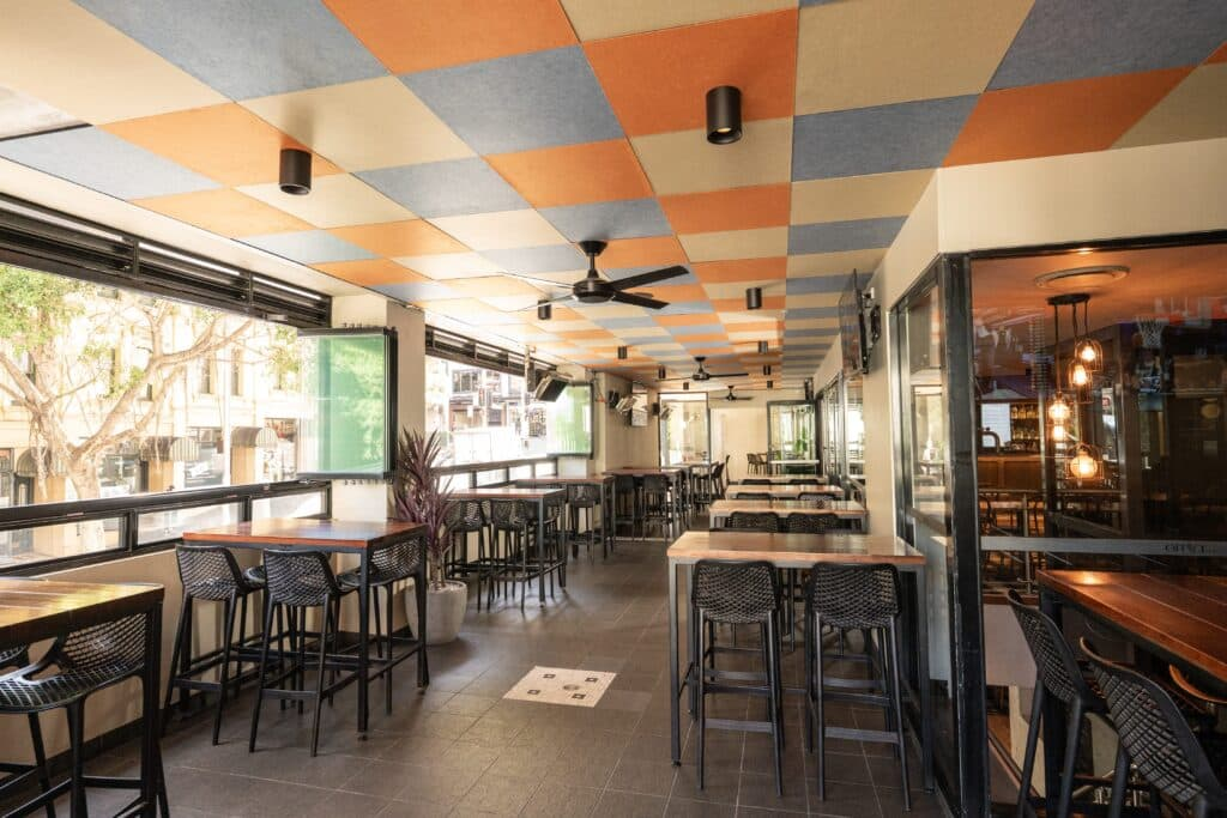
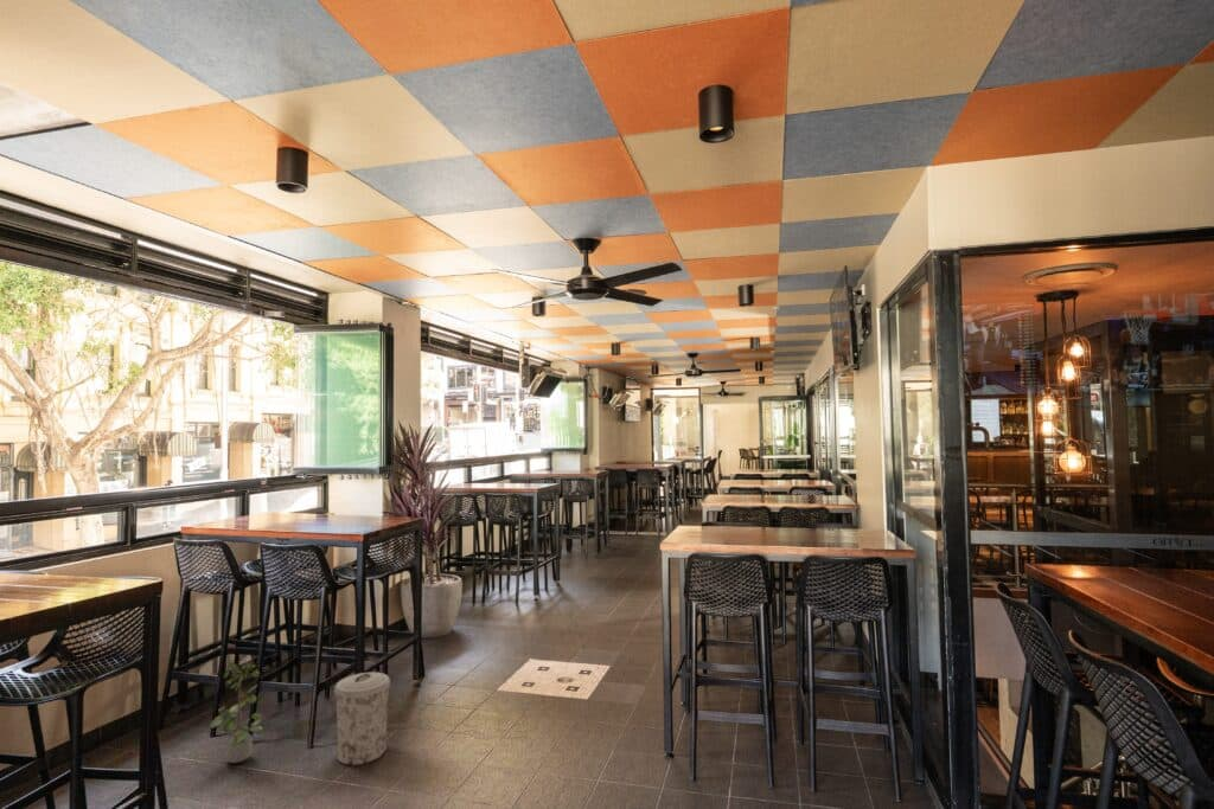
+ trash can (362, 714)
+ potted plant (239, 711)
